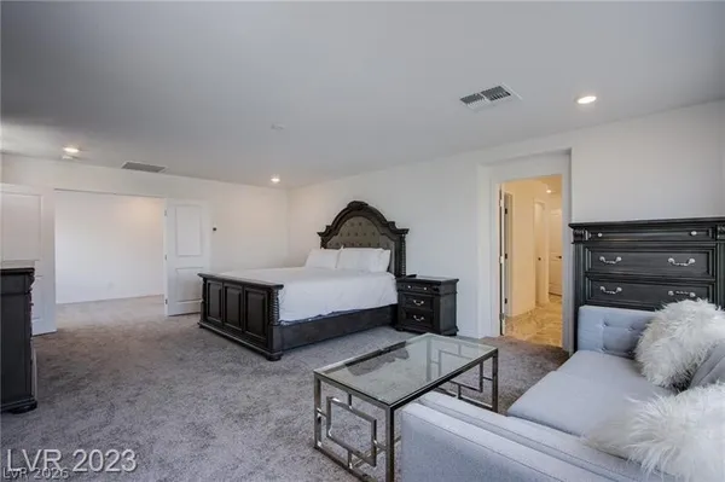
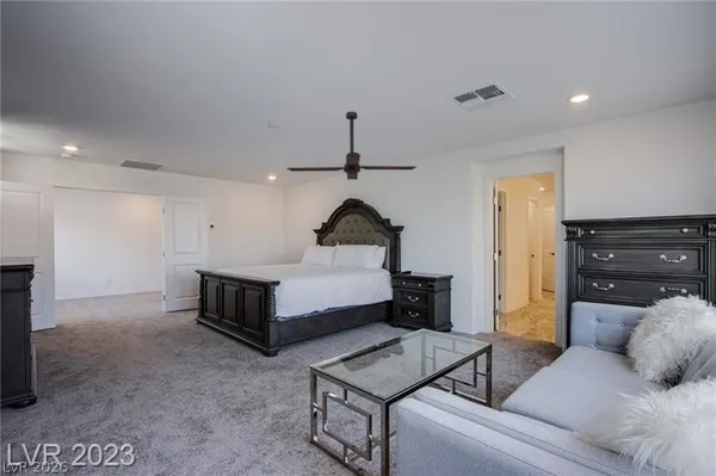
+ ceiling fan (351, 143)
